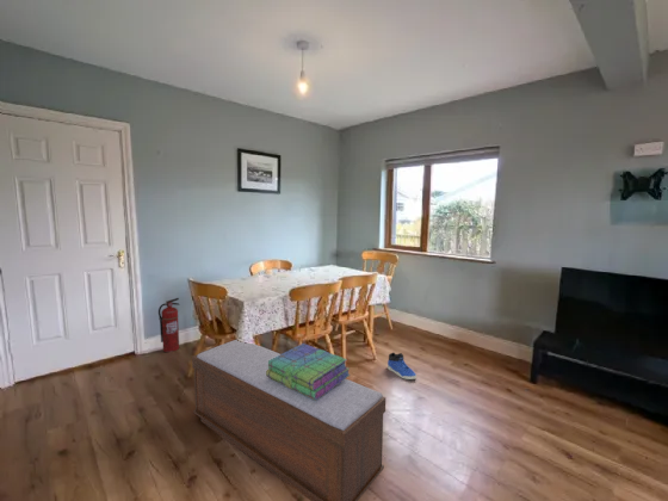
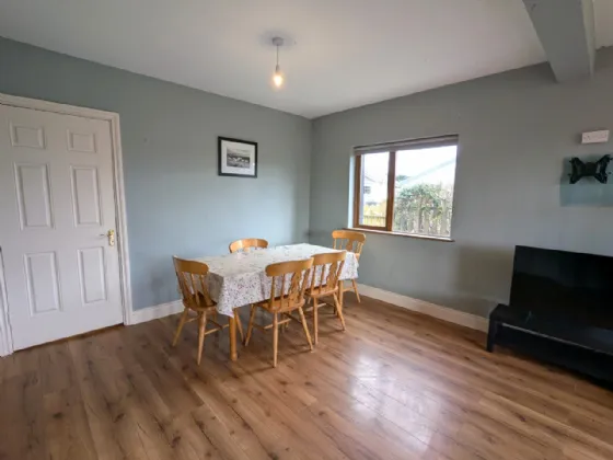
- stack of books (308, 369)
- bench (278, 407)
- sneaker (401, 364)
- fire extinguisher (169, 324)
